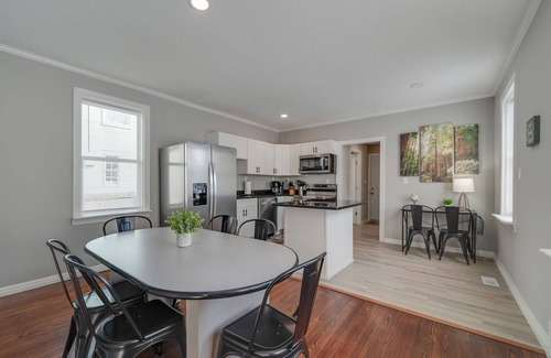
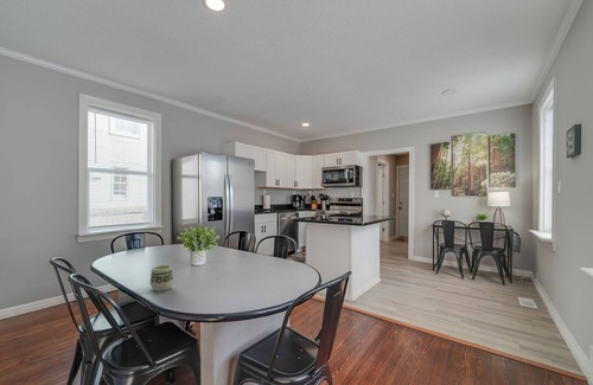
+ cup (161, 277)
